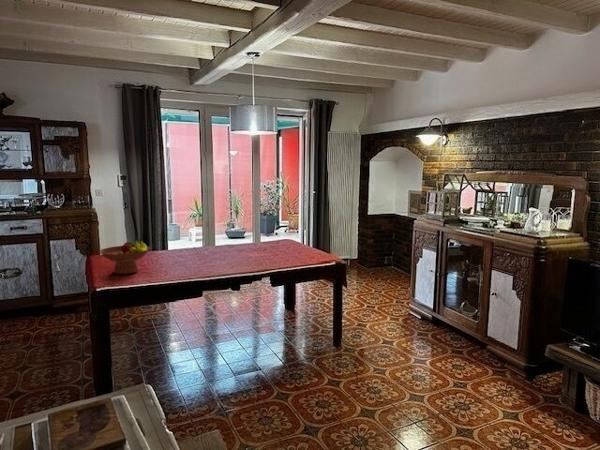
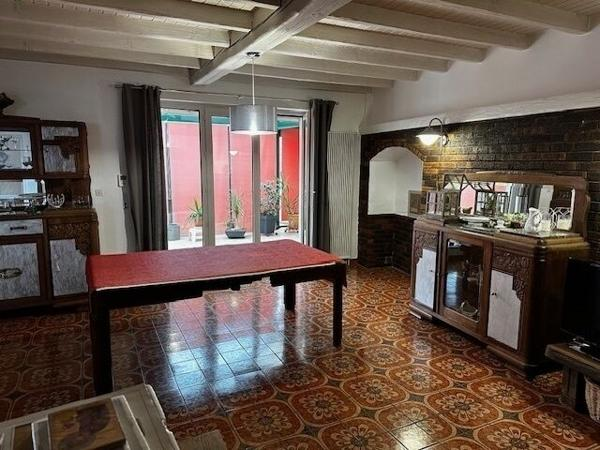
- fruit bowl (125, 256)
